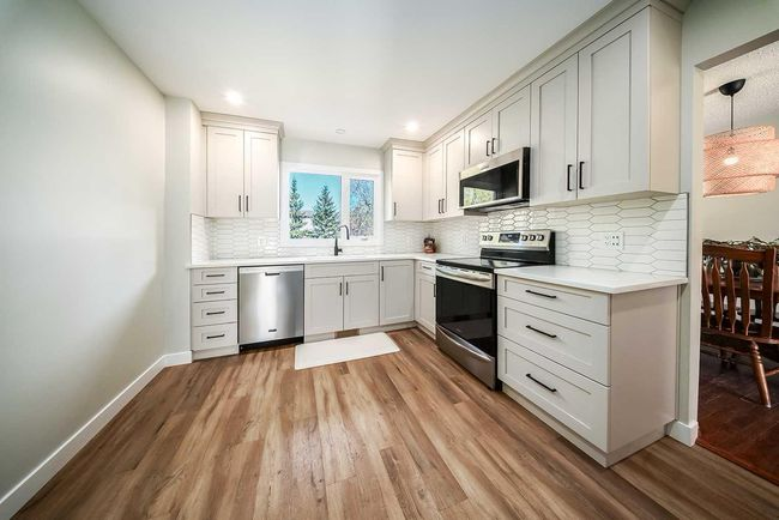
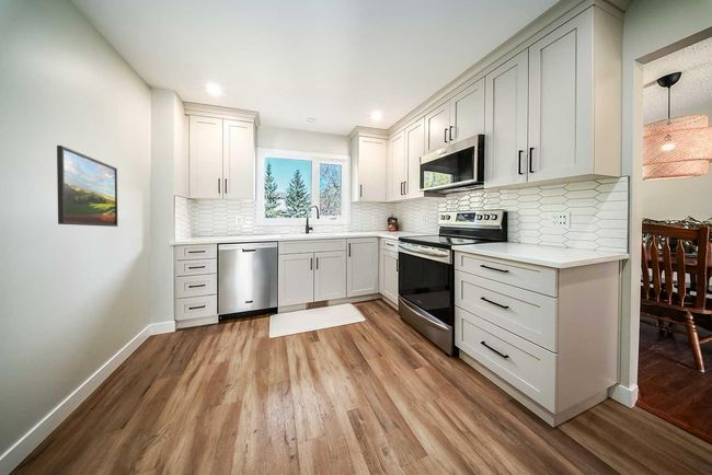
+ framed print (92, 192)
